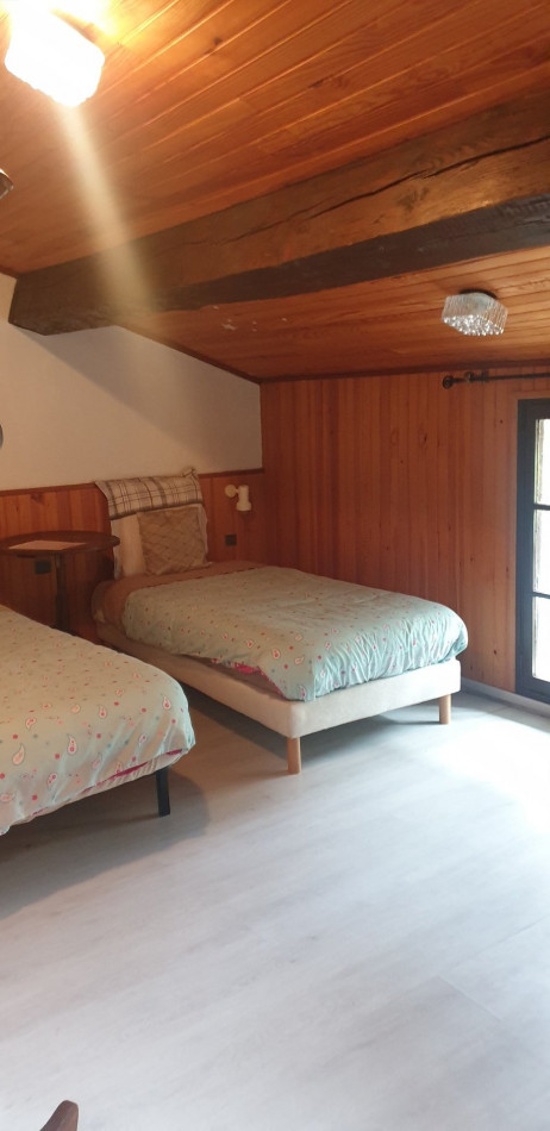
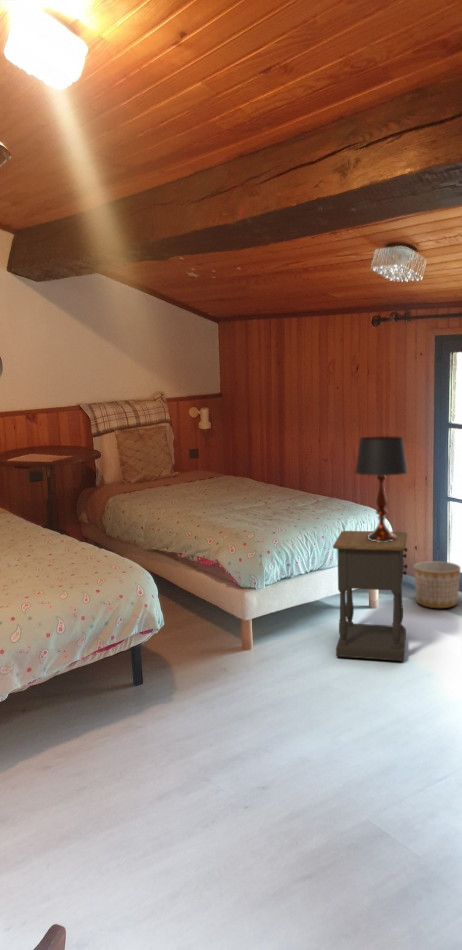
+ nightstand (372, 589)
+ planter (436, 584)
+ table lamp (381, 488)
